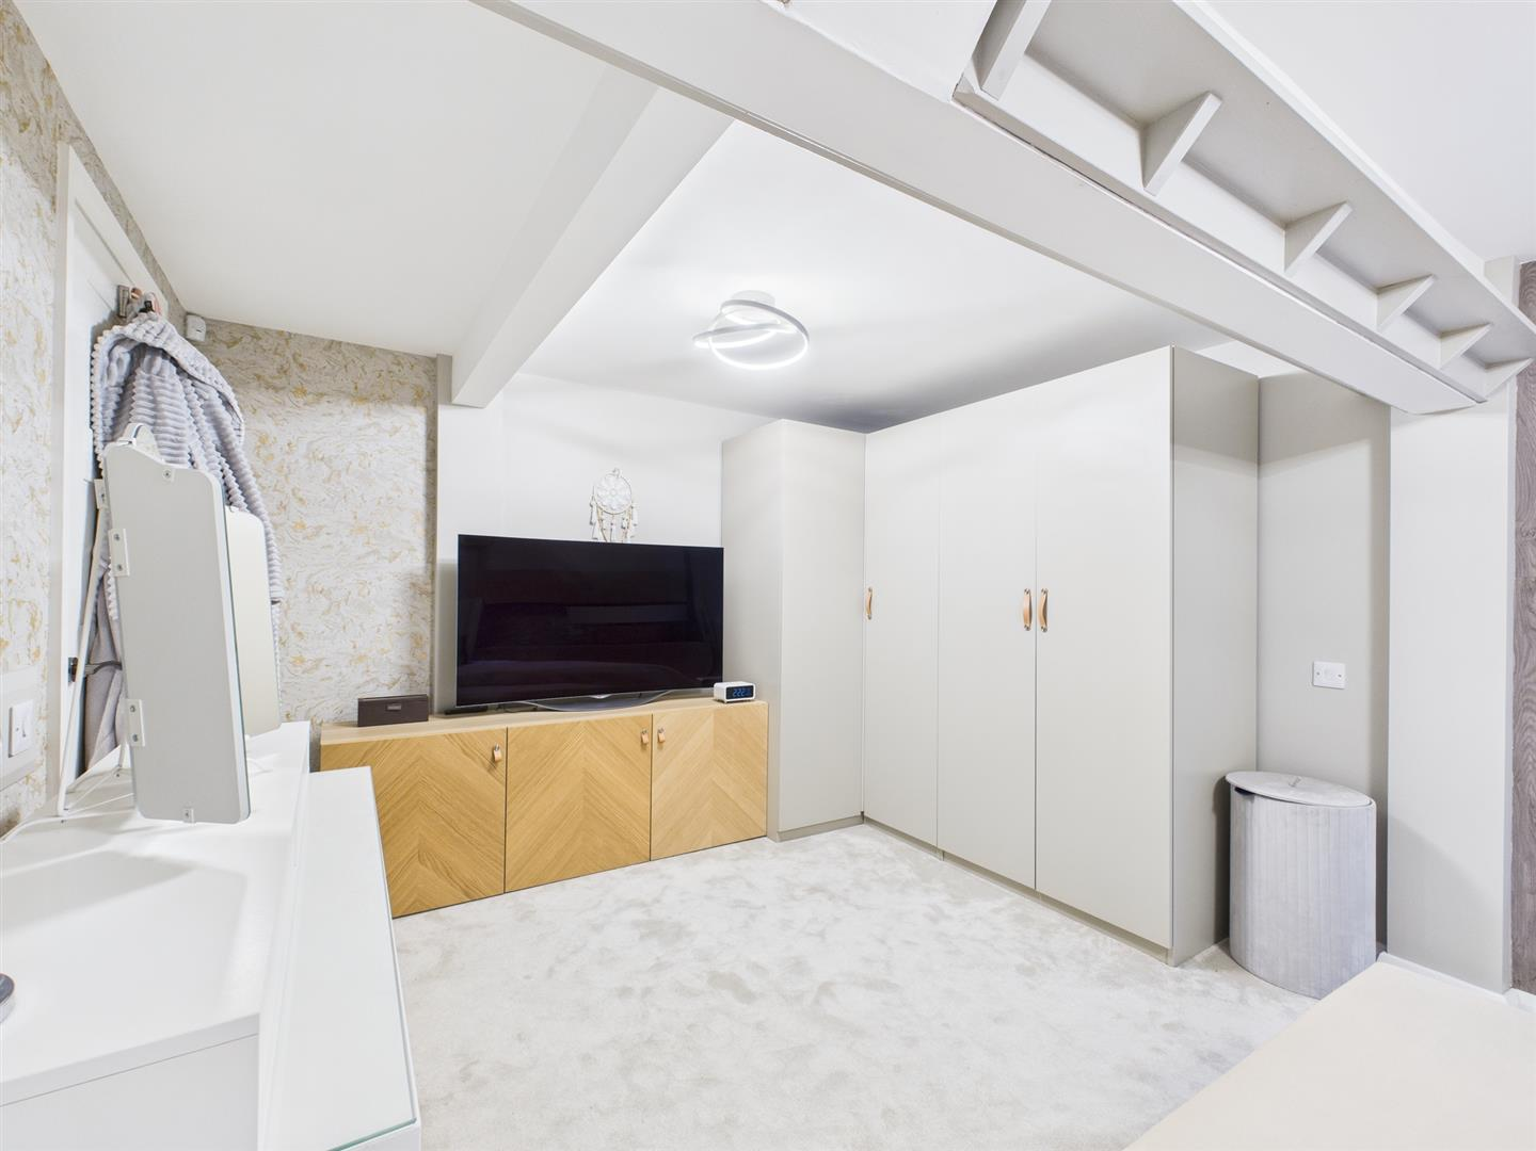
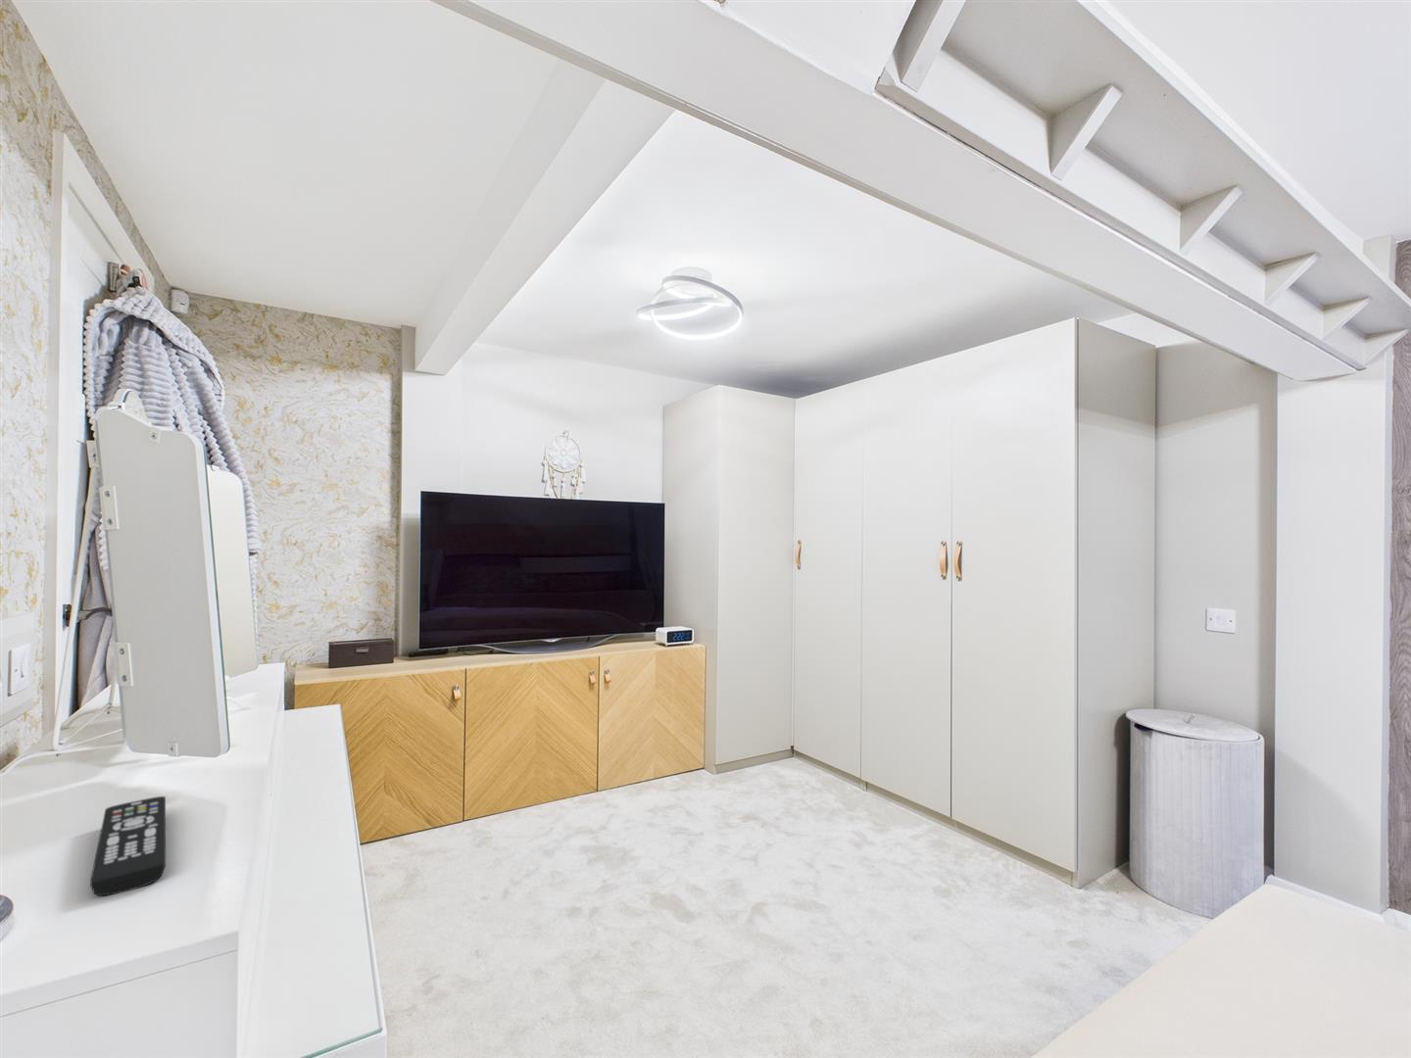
+ remote control (132, 839)
